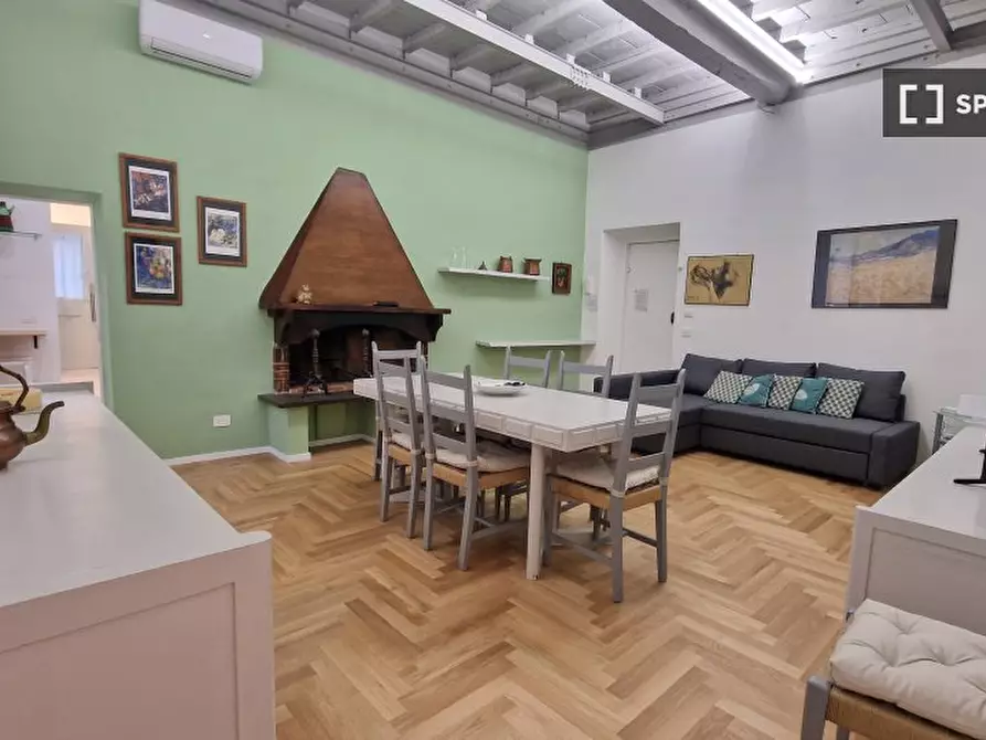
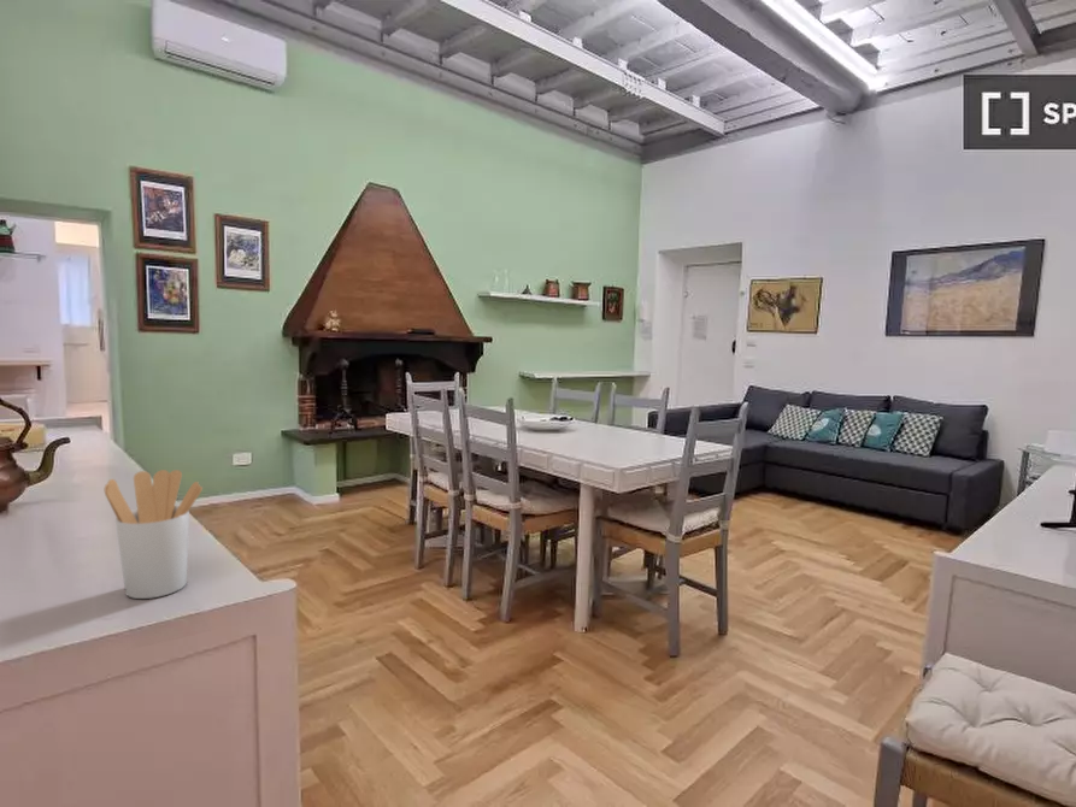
+ utensil holder (155, 528)
